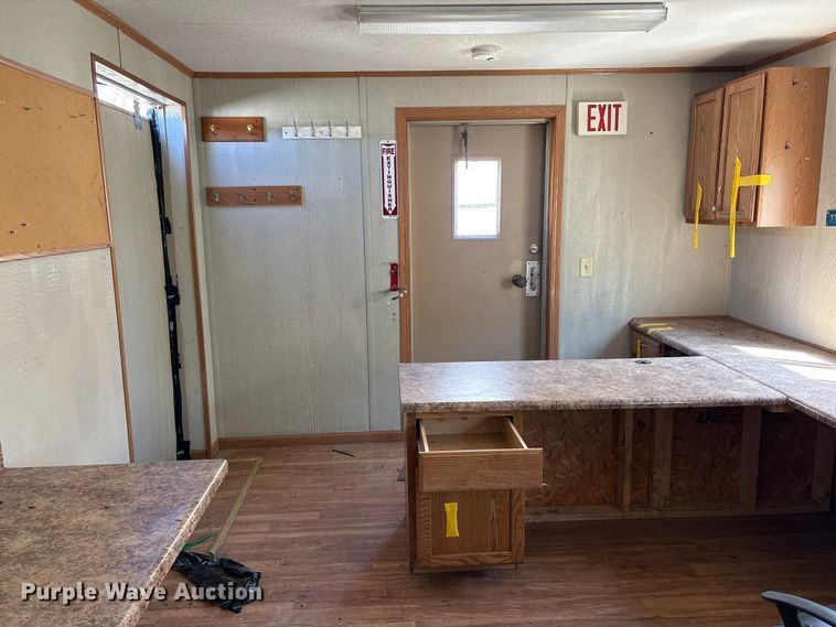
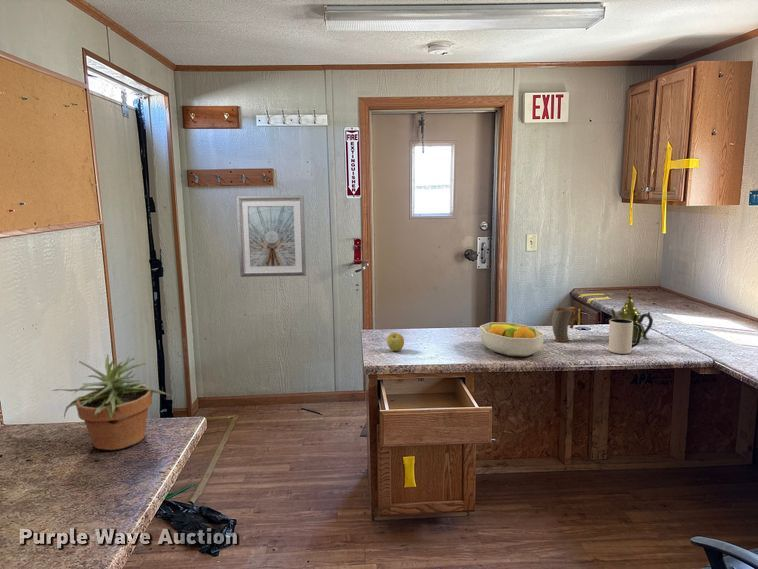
+ fruit bowl (510, 335)
+ potted plant (115, 397)
+ picture frame (271, 236)
+ mug (565, 324)
+ teapot (629, 315)
+ apple (395, 342)
+ pitcher (623, 336)
